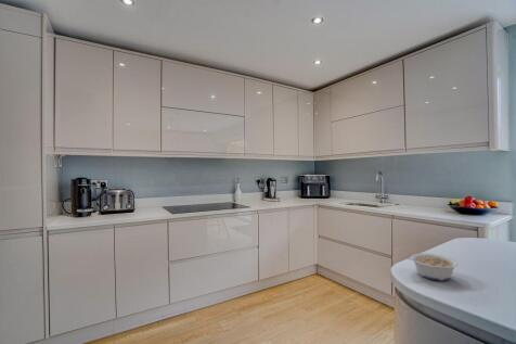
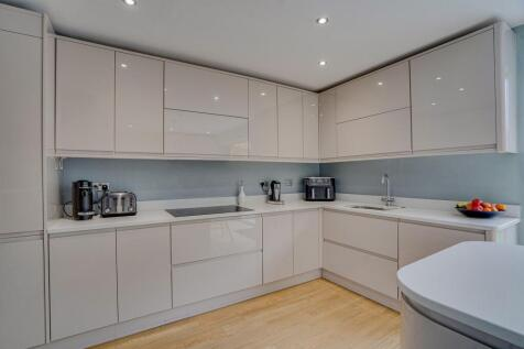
- legume (433, 266)
